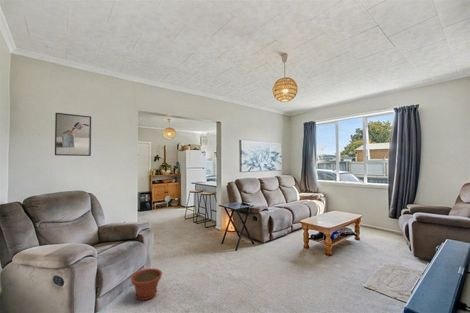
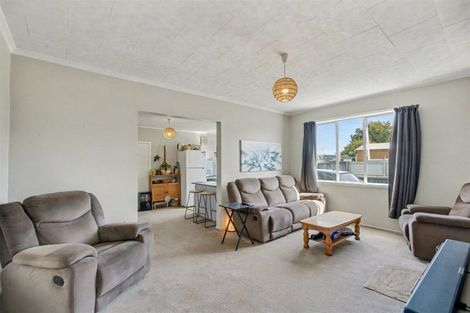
- plant pot (146, 285)
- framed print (73, 135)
